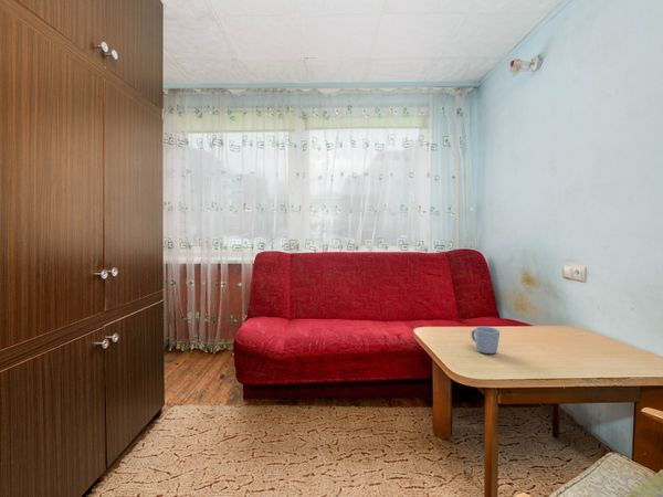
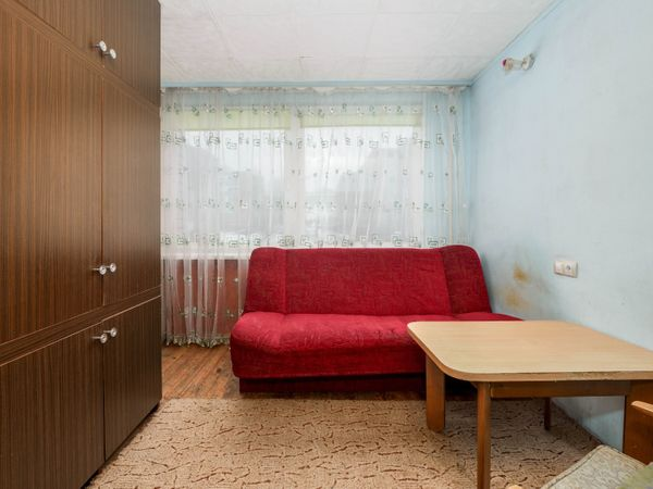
- mug (483, 339)
